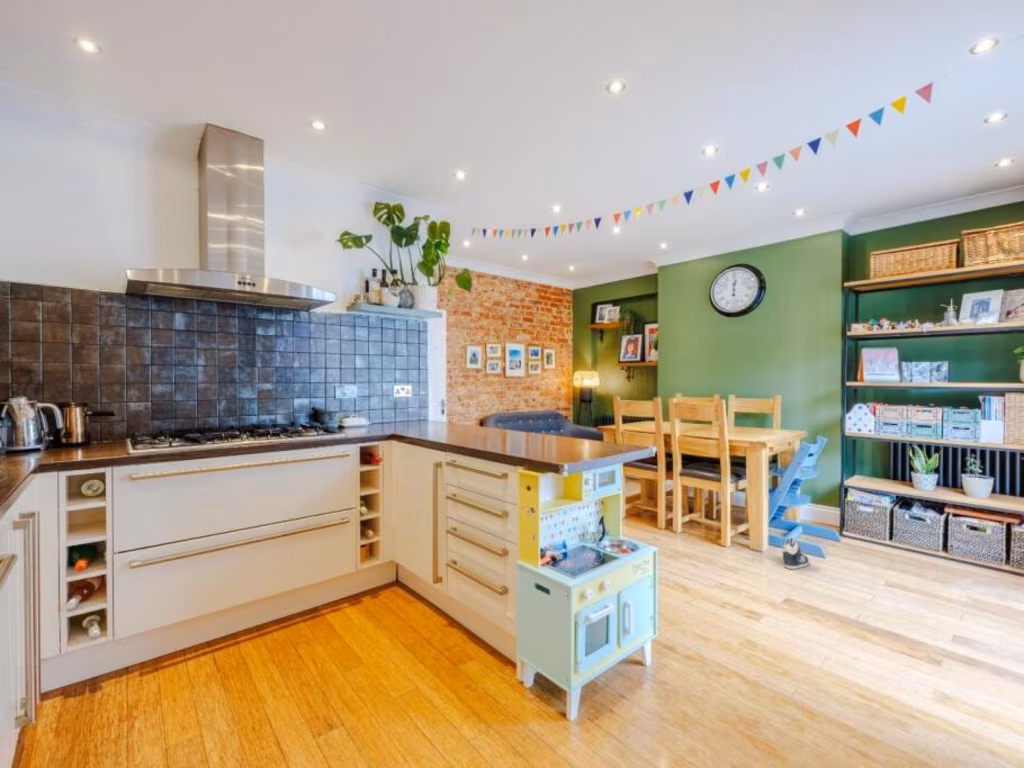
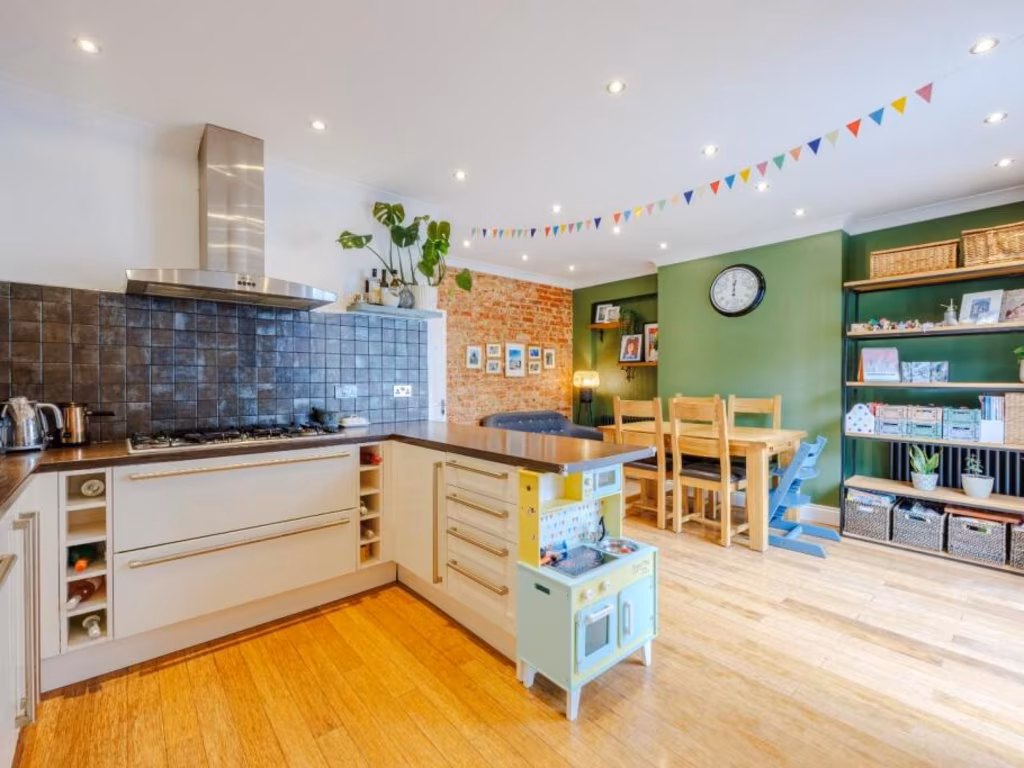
- sneaker (796, 551)
